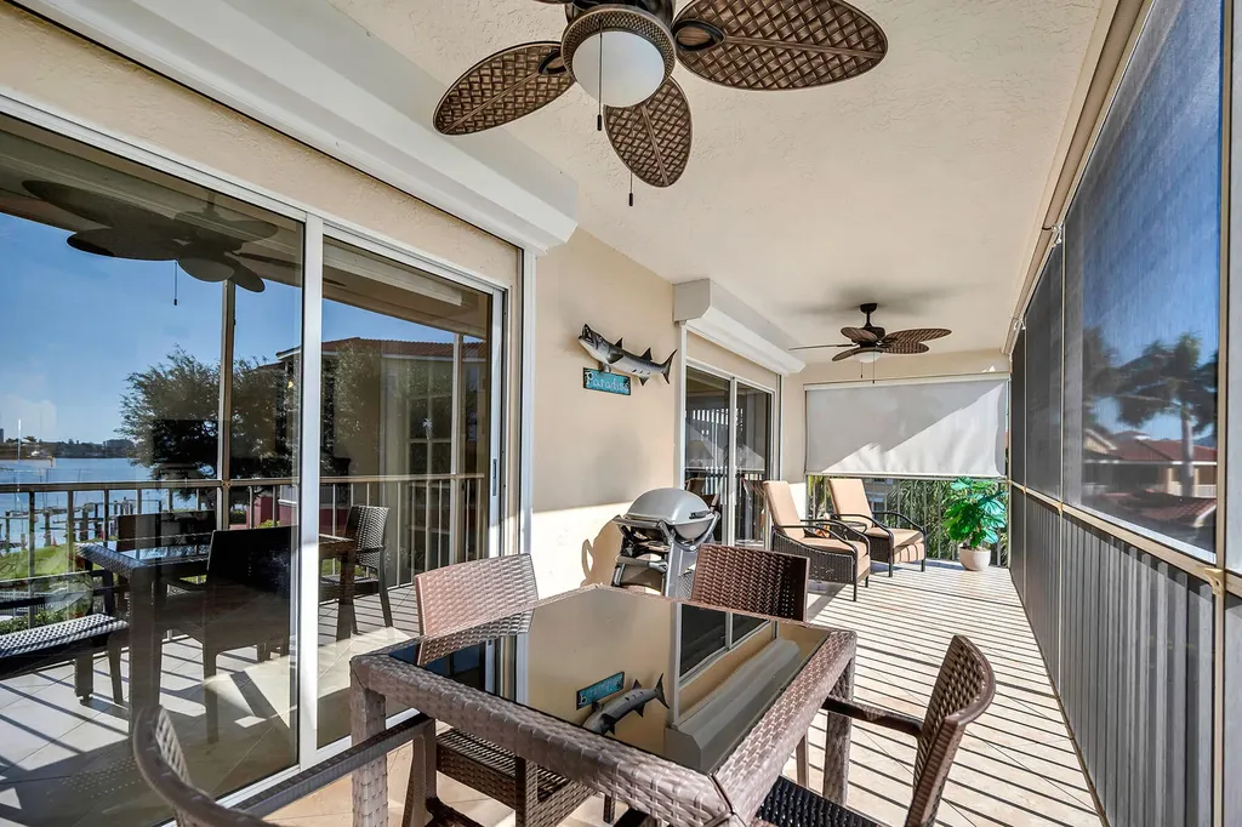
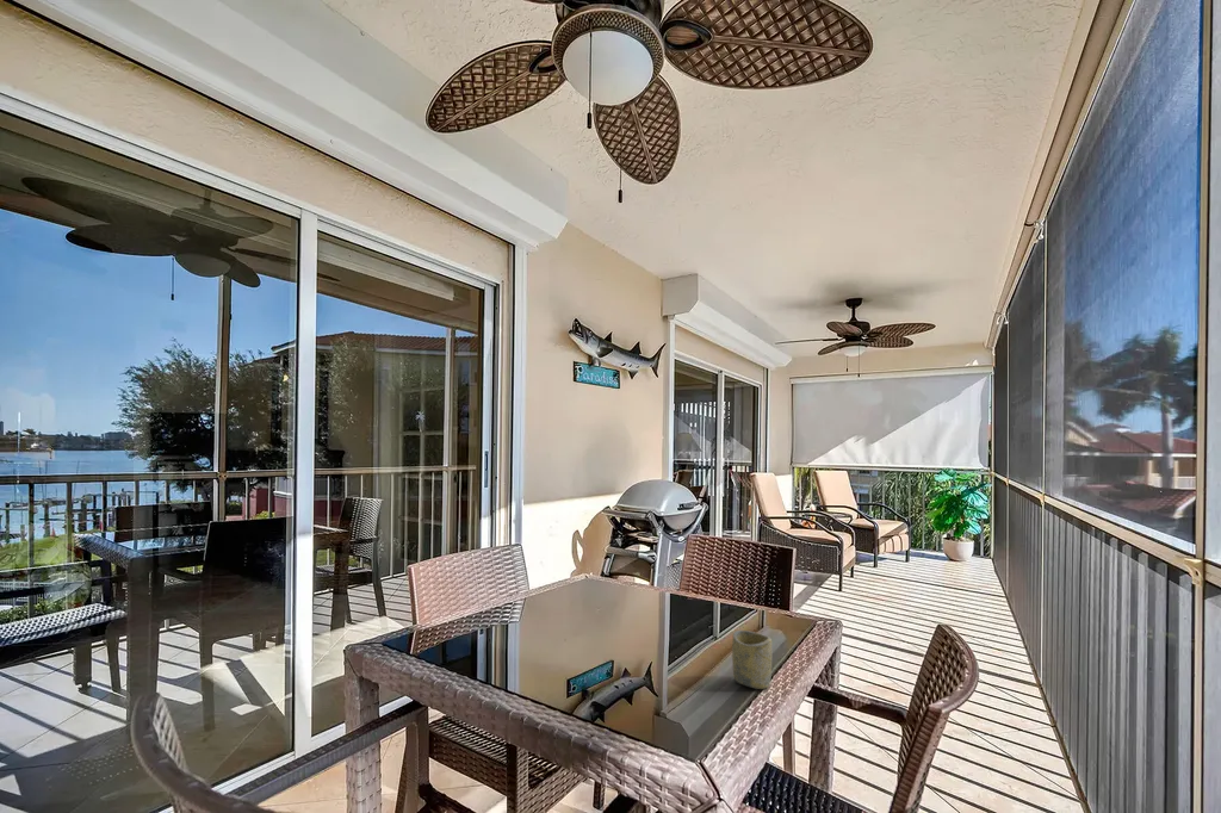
+ cup (751, 658)
